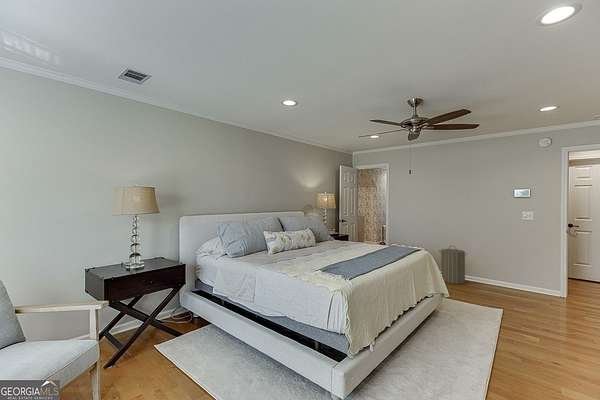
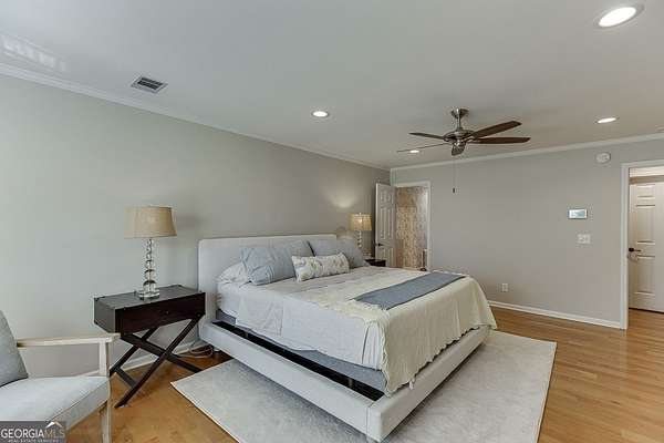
- laundry hamper (452, 263)
